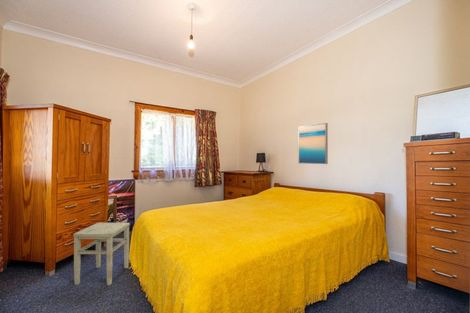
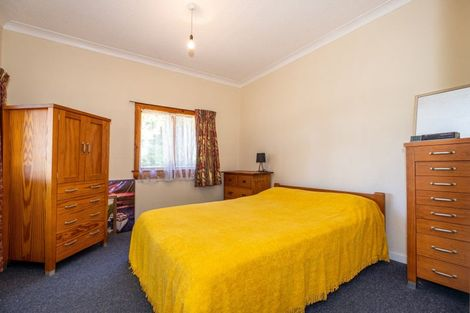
- wall art (312, 144)
- stool (103, 251)
